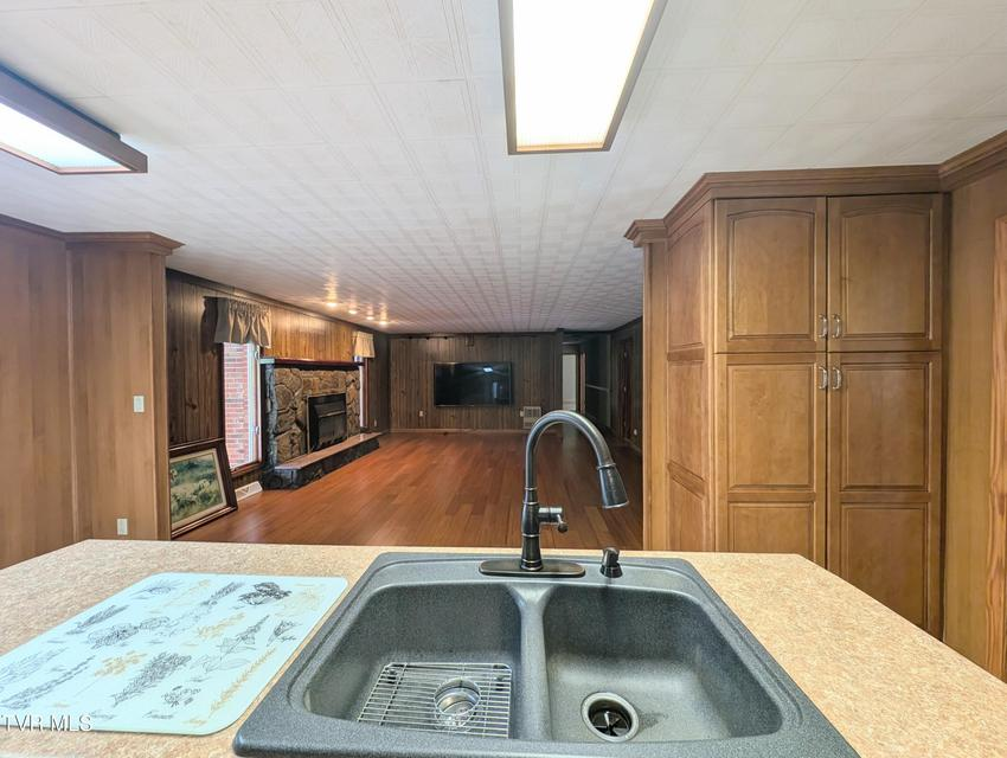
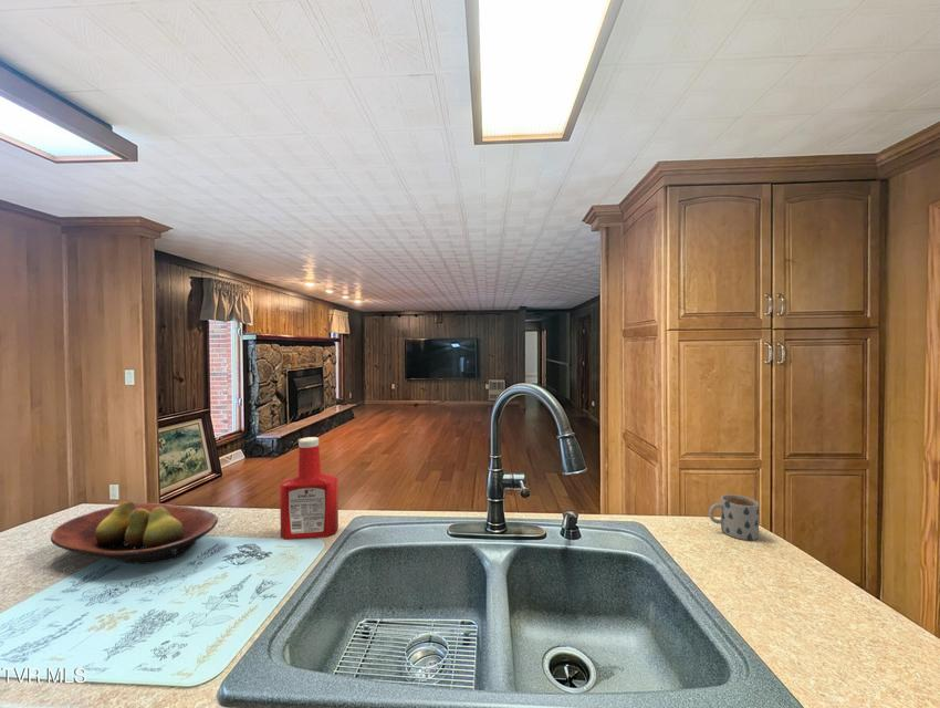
+ soap bottle (309, 486)
+ fruit bowl (138, 527)
+ mug (732, 516)
